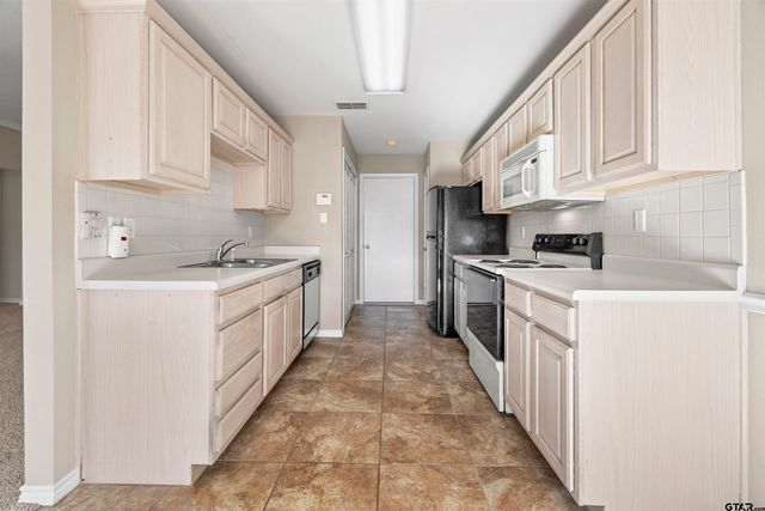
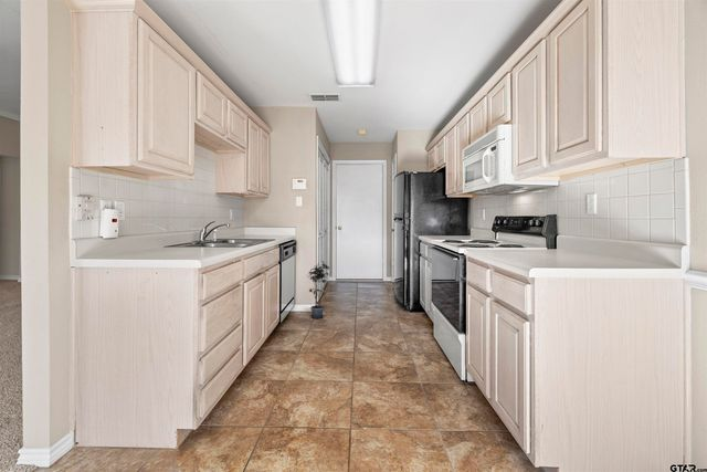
+ potted plant (317, 290)
